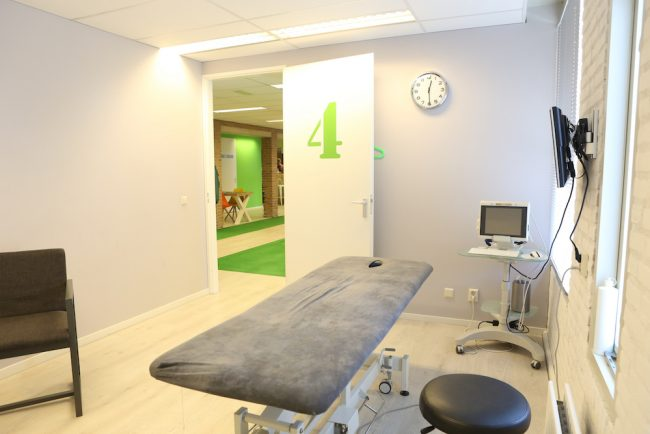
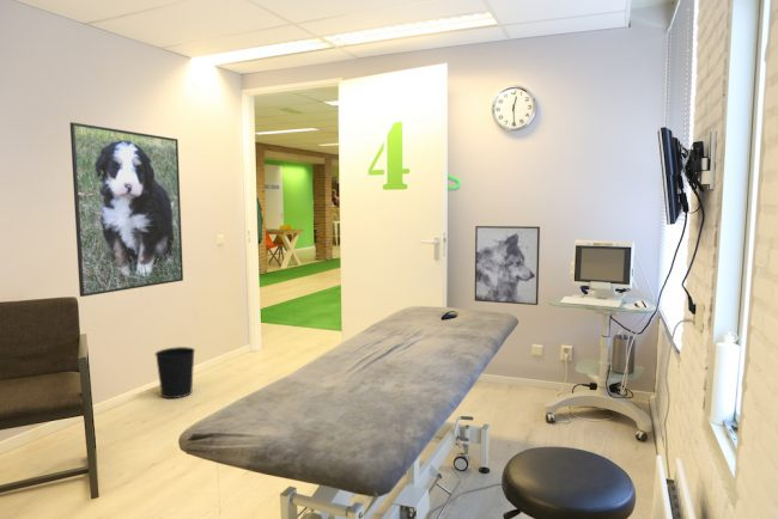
+ wall art (506, 264)
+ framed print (133, 210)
+ wastebasket (176, 372)
